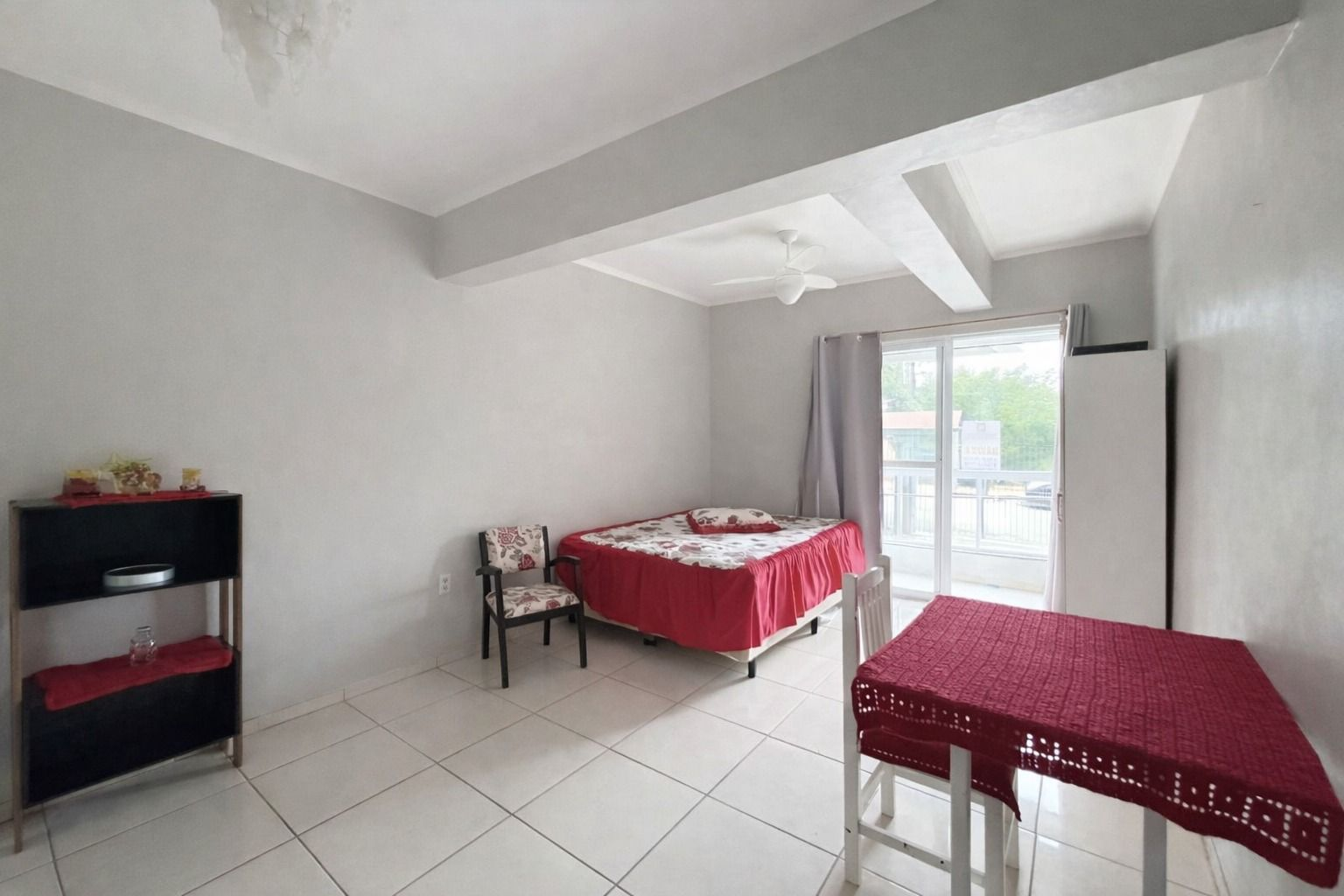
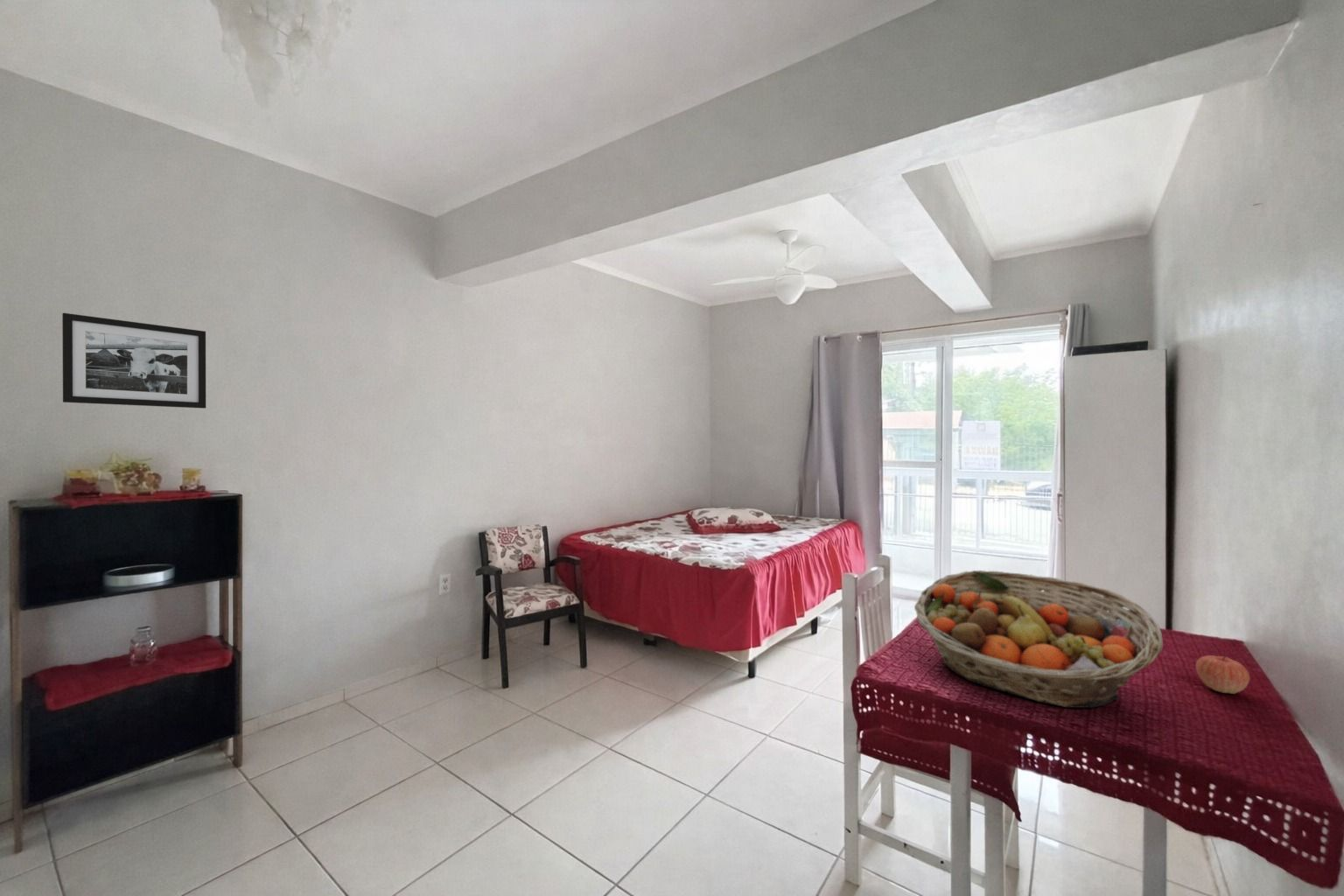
+ apple (1222, 672)
+ picture frame (139, 364)
+ fruit basket (1024, 631)
